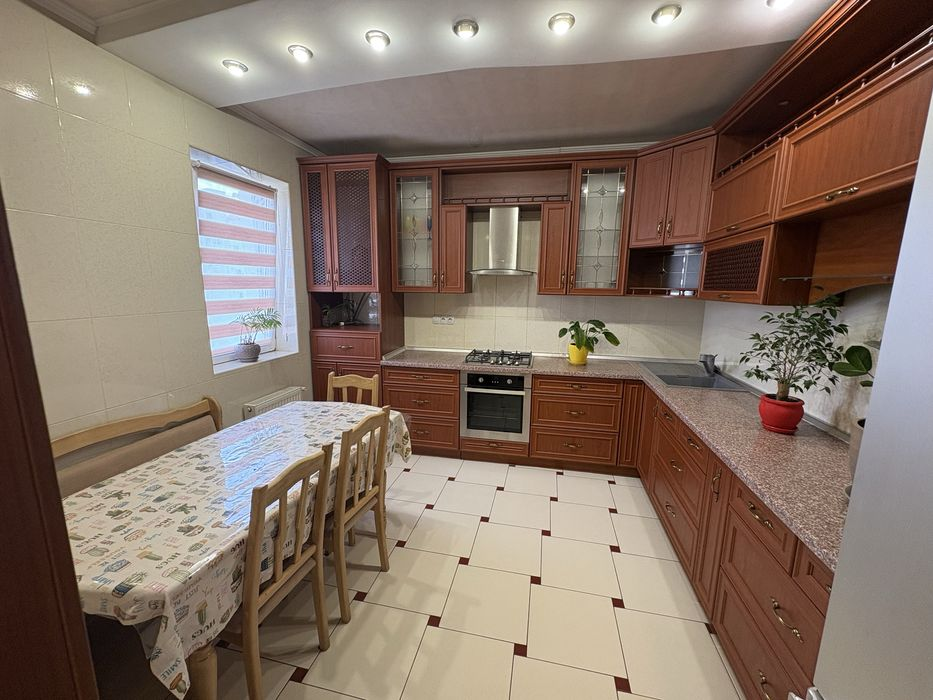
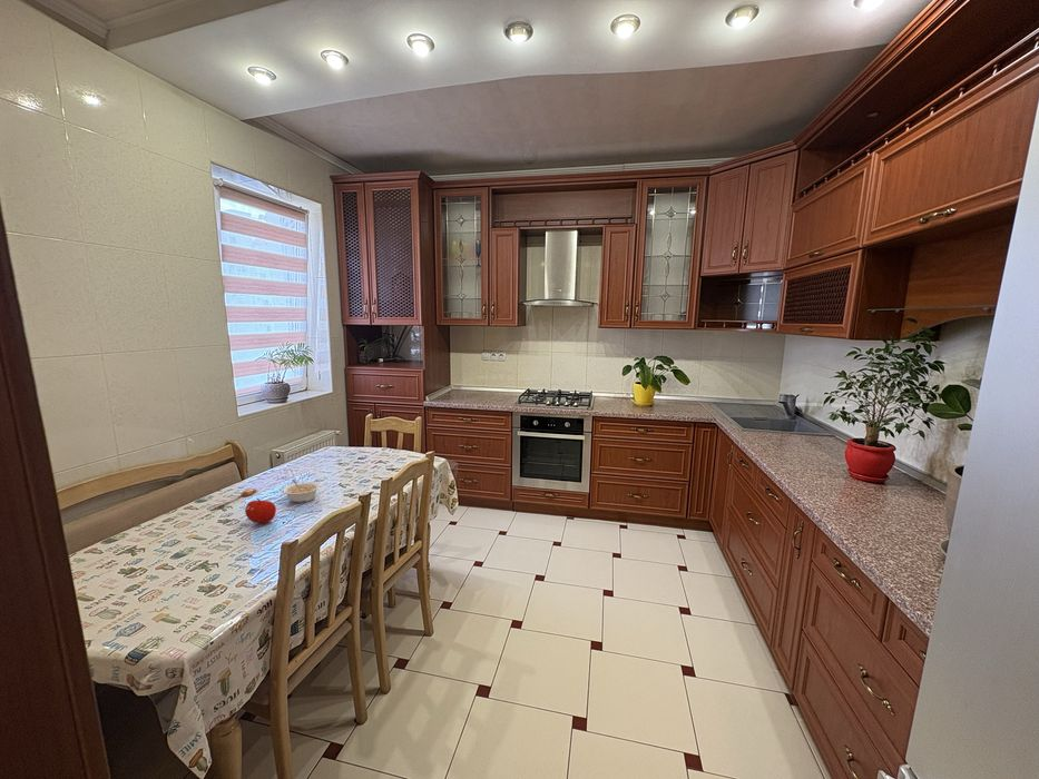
+ spoon (236, 497)
+ fruit (261, 510)
+ legume (301, 492)
